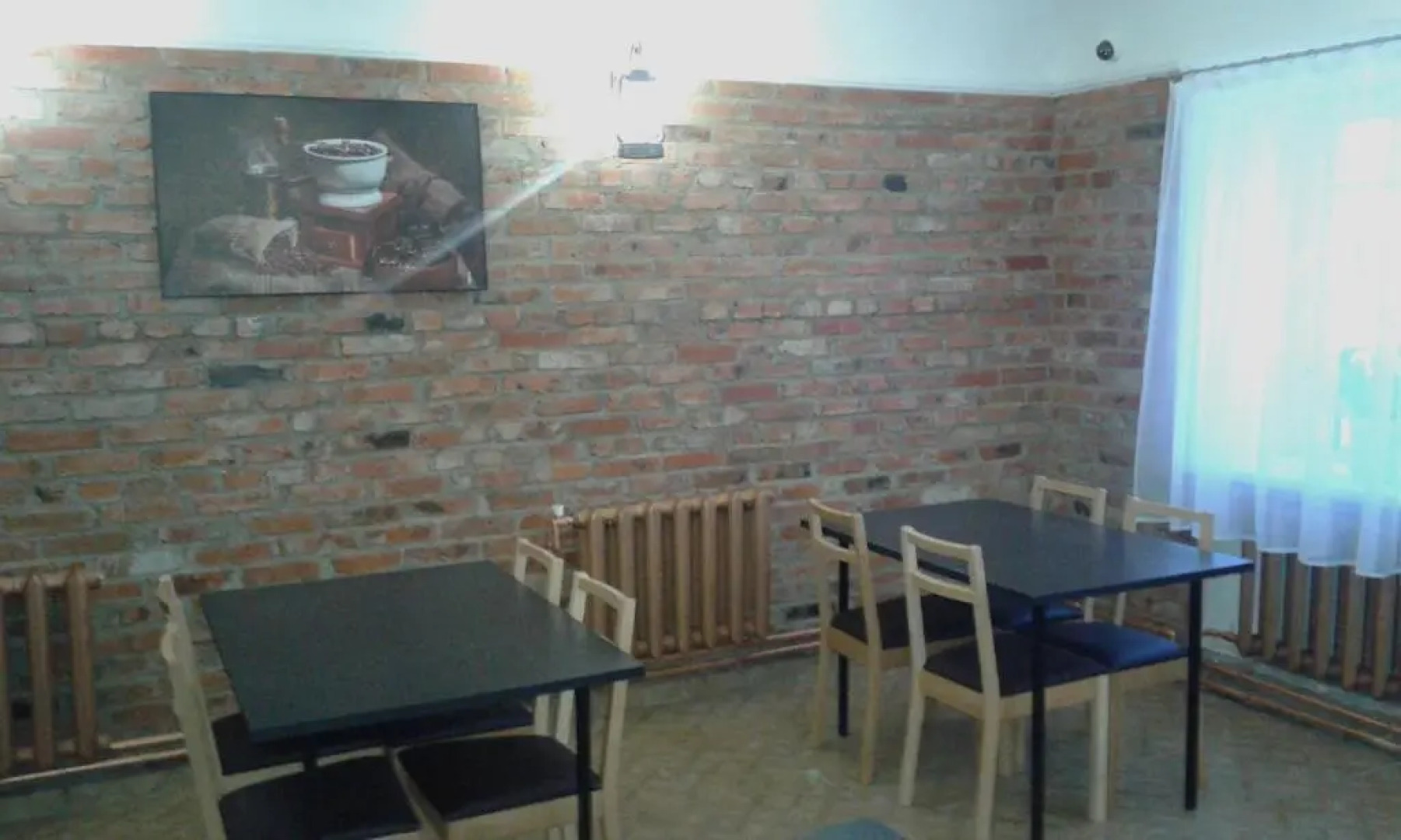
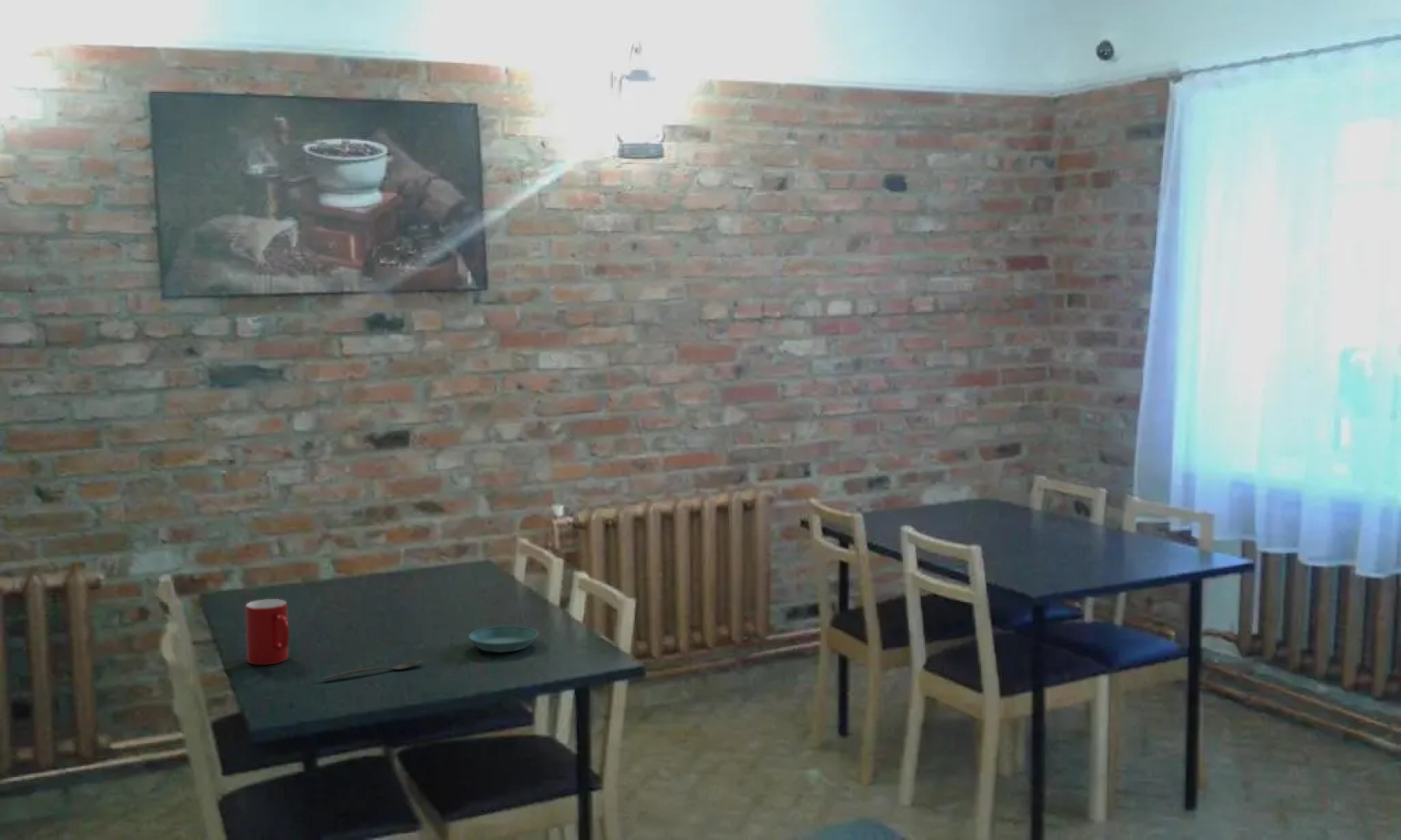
+ cup (268, 633)
+ spoon (373, 669)
+ saucer (503, 639)
